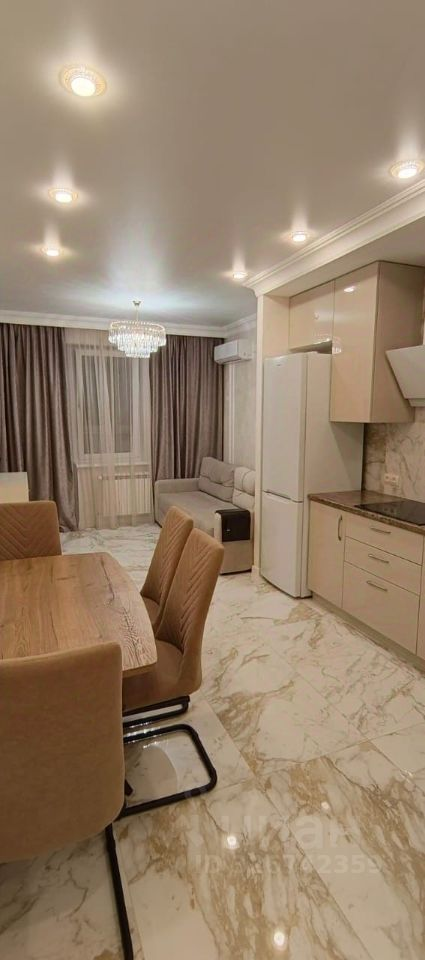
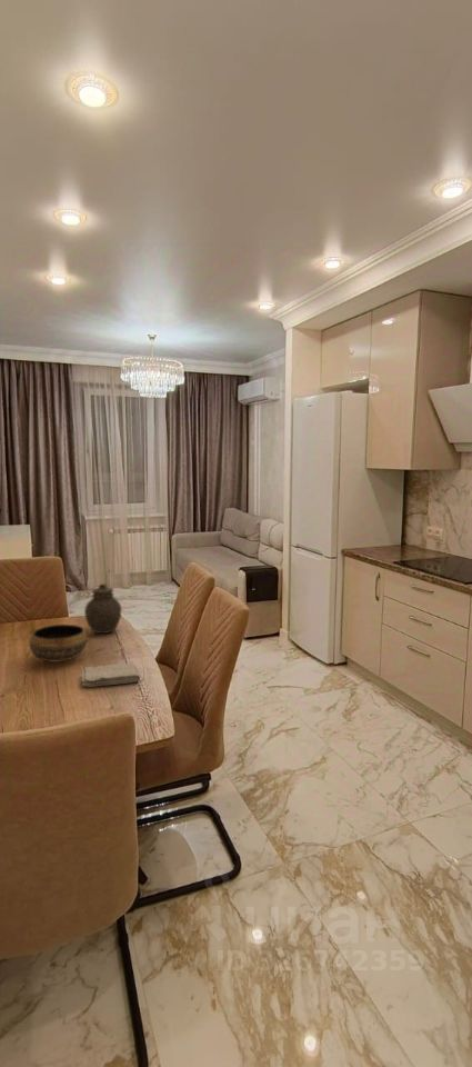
+ bowl (59, 645)
+ jar (102, 607)
+ washcloth (110, 674)
